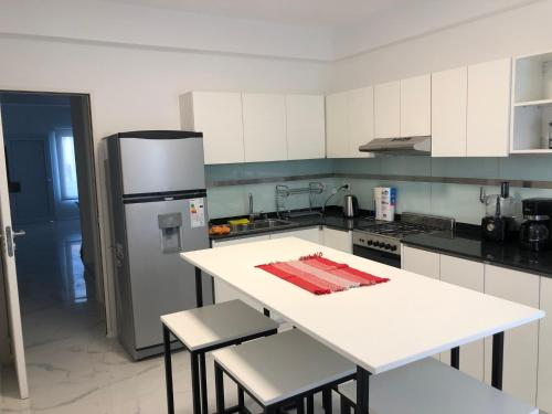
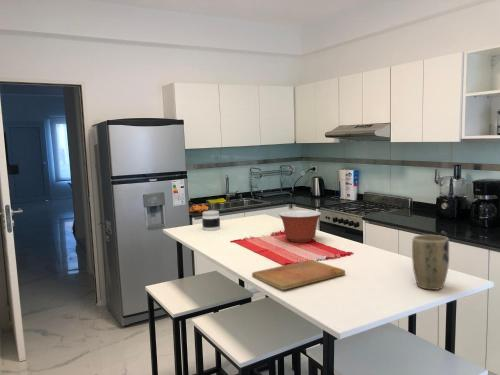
+ mixing bowl (300, 226)
+ cutting board (298, 273)
+ jar (211, 220)
+ plant pot (430, 262)
